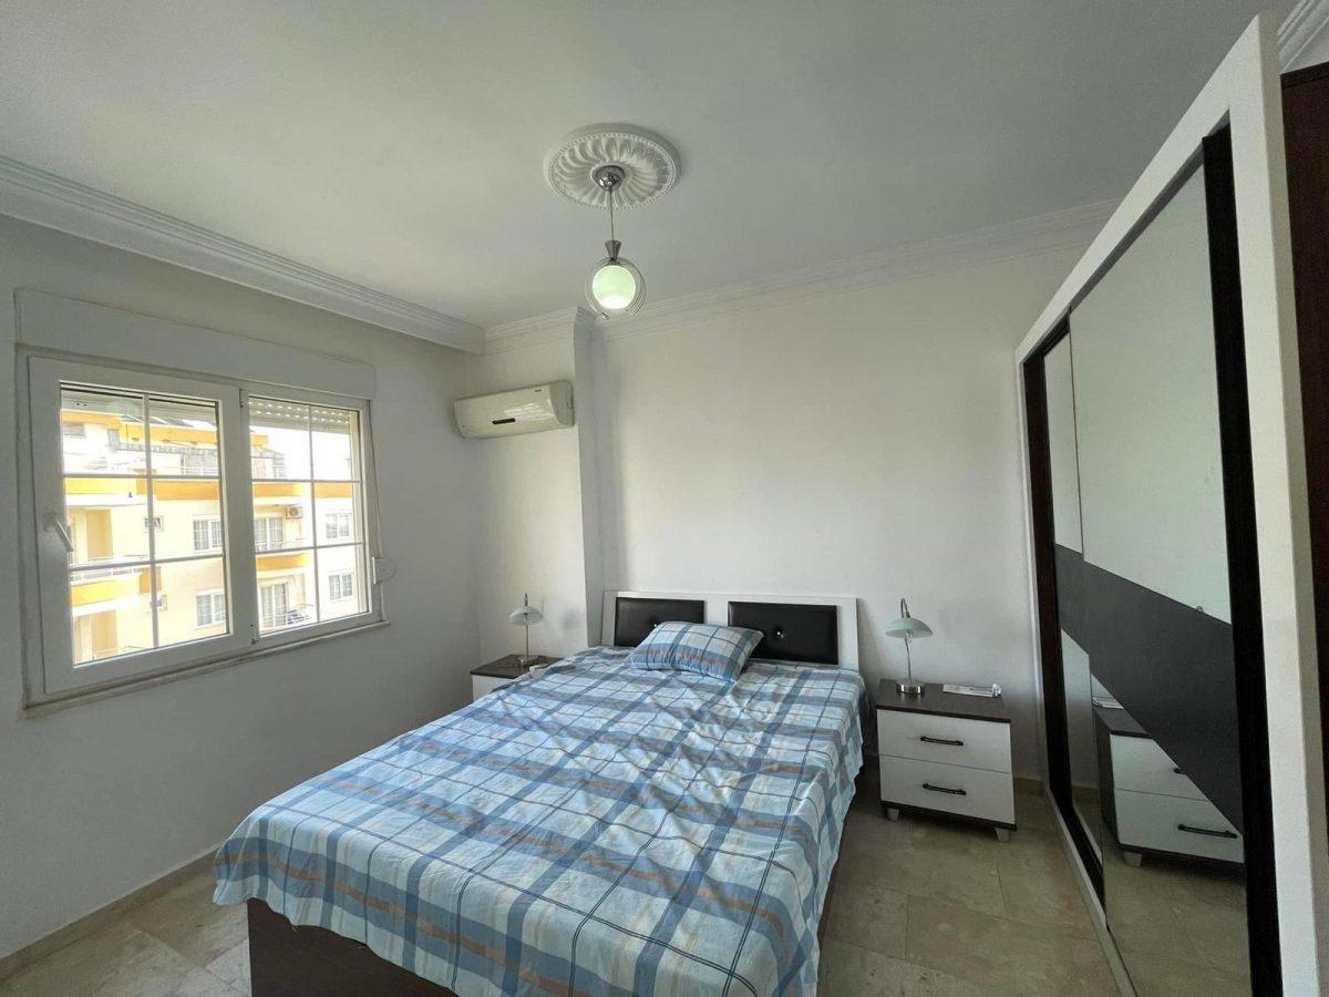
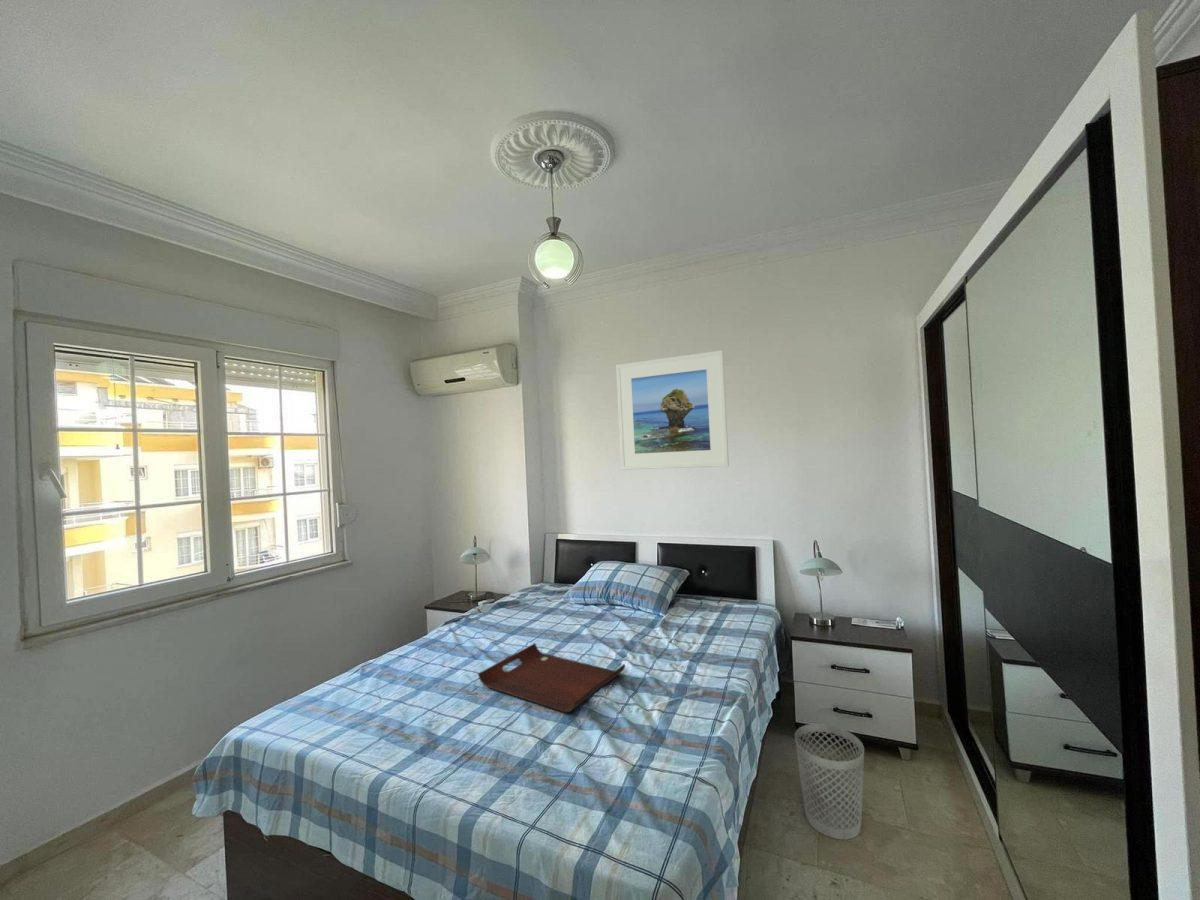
+ wastebasket (830, 781)
+ serving tray (552, 674)
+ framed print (669, 413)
